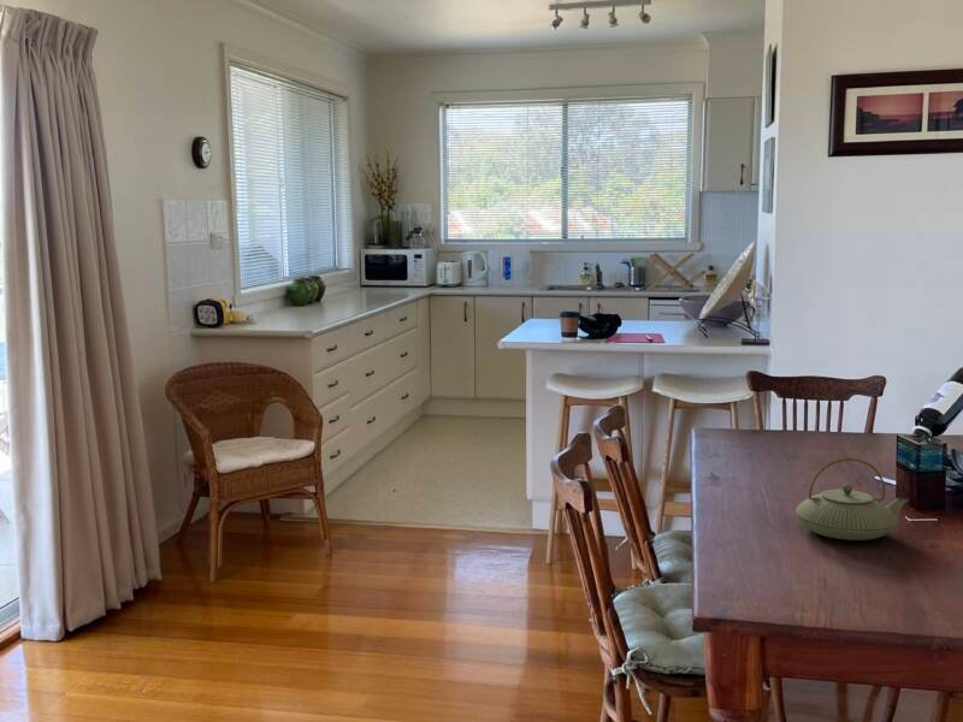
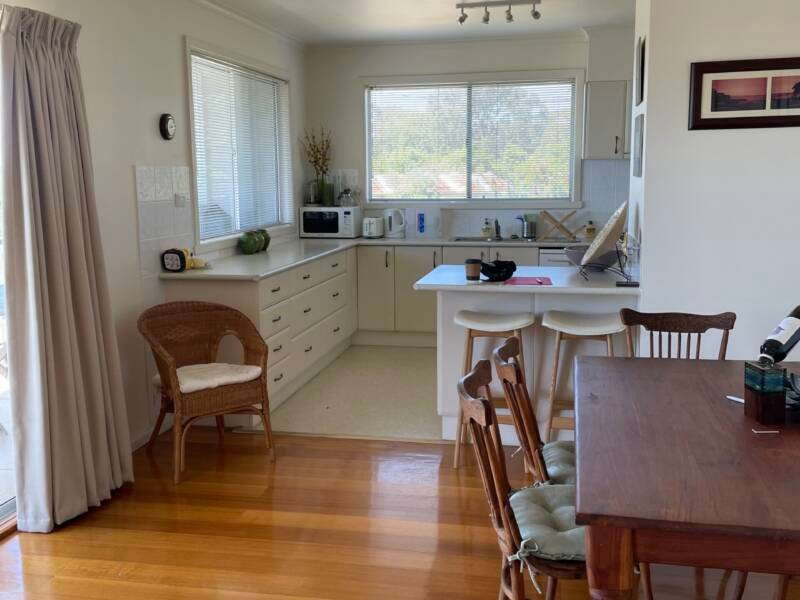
- teapot (853, 495)
